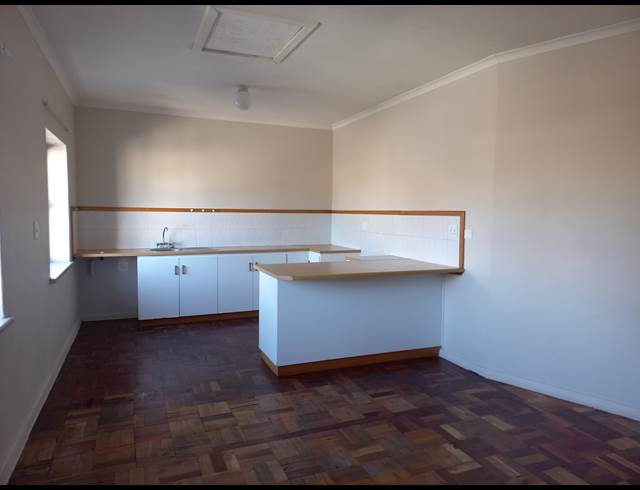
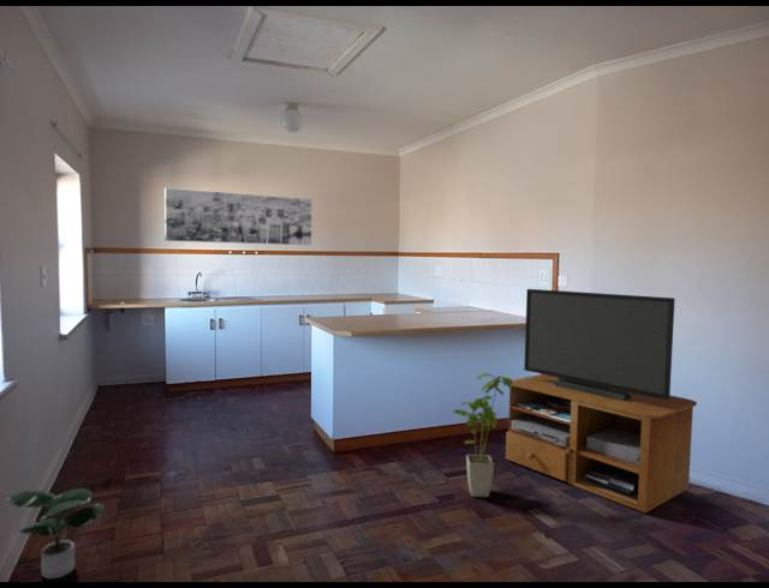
+ wall art (243, 218)
+ potted plant (56, 528)
+ house plant (482, 431)
+ tv stand (592, 384)
